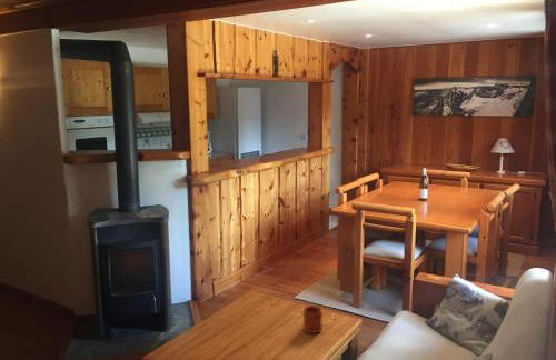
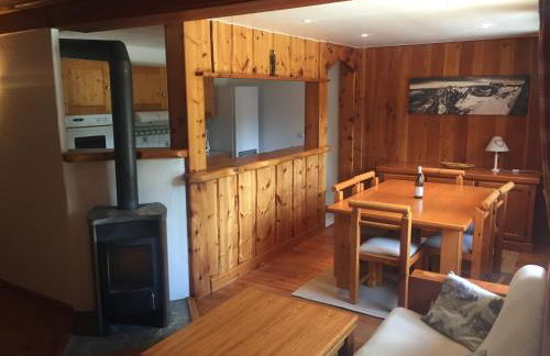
- mug (311, 318)
